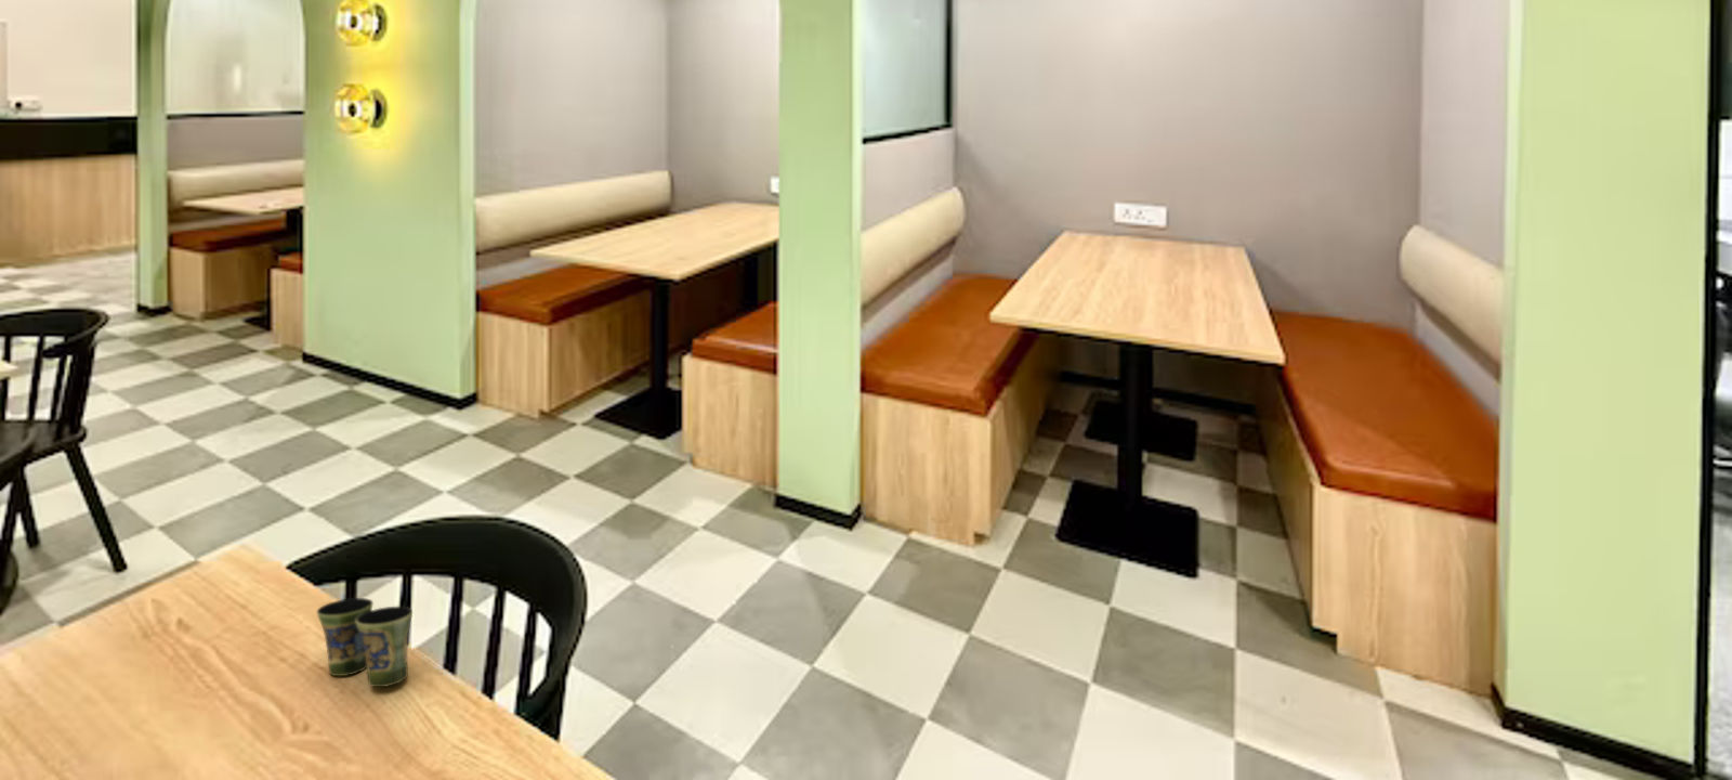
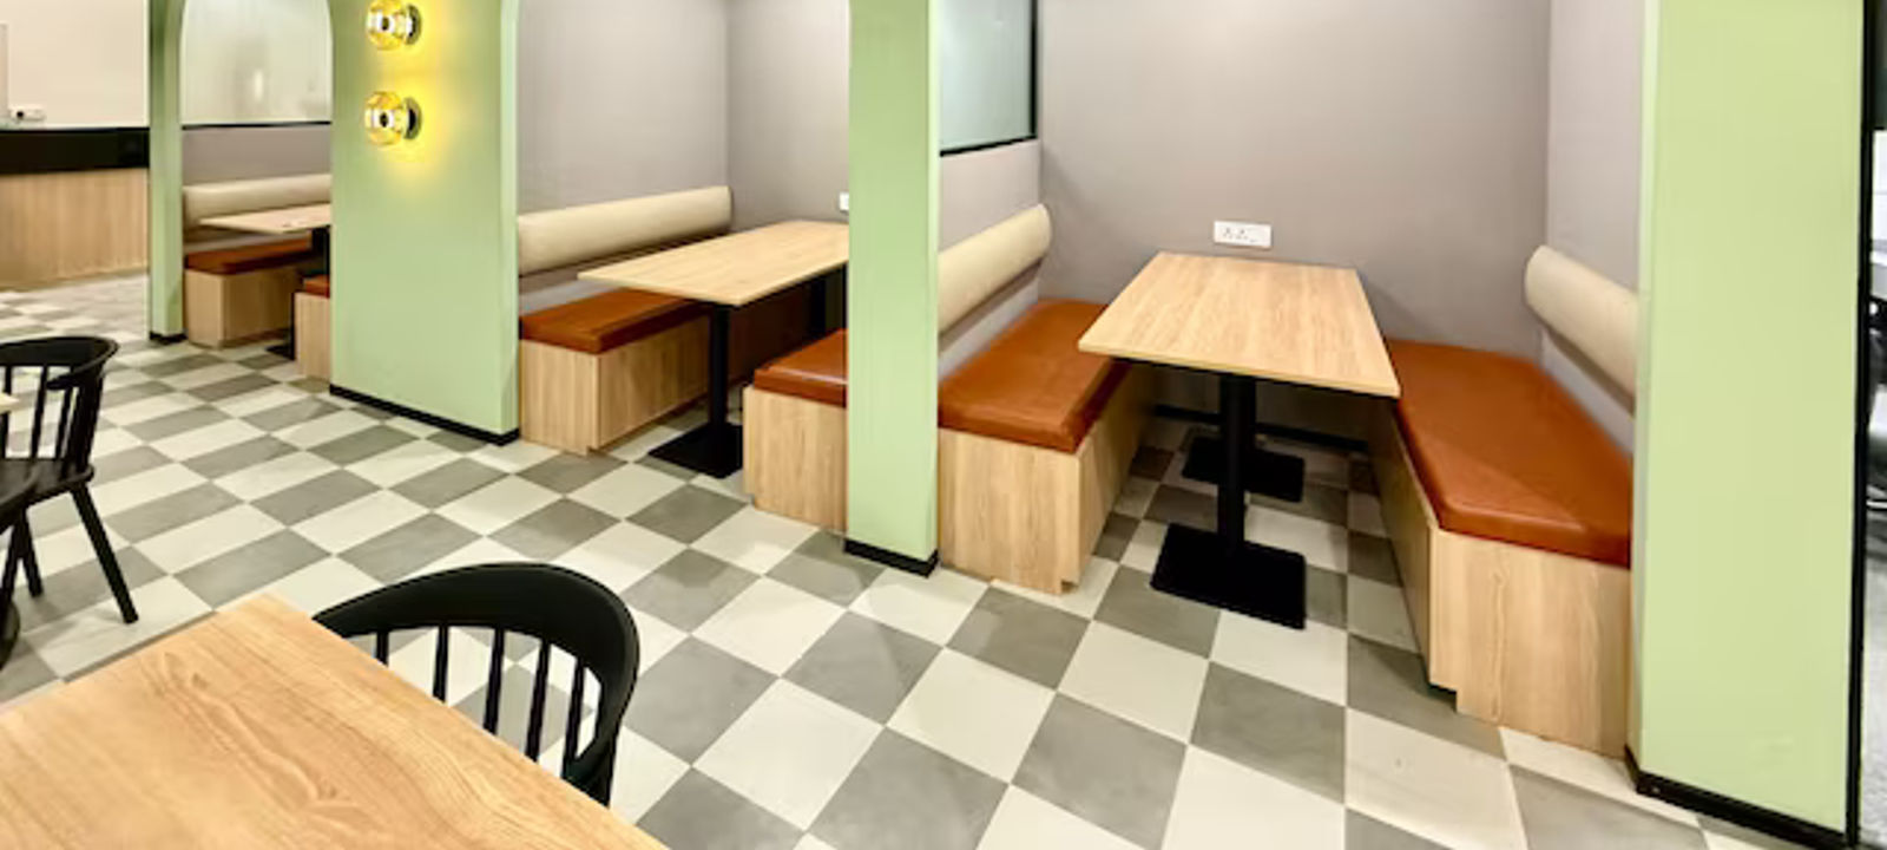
- cup (366, 642)
